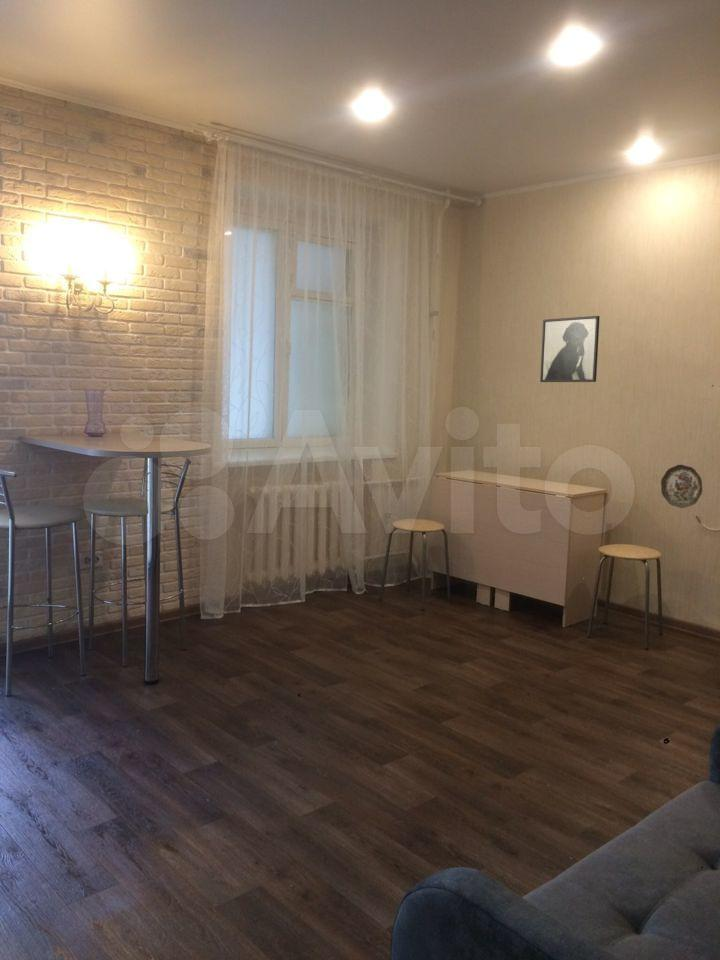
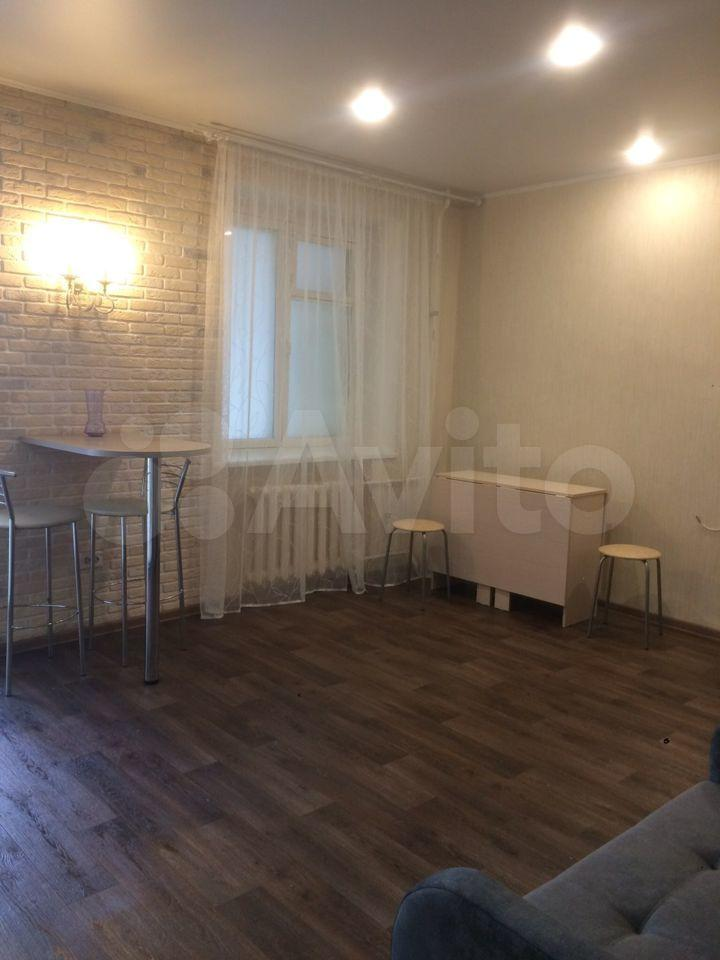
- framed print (568, 350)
- decorative plate (682, 486)
